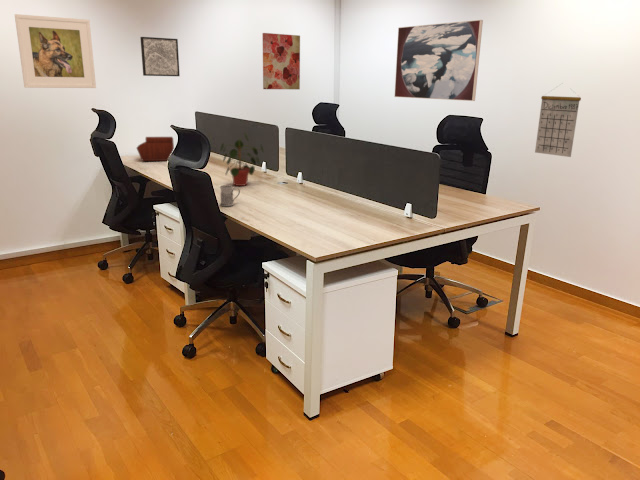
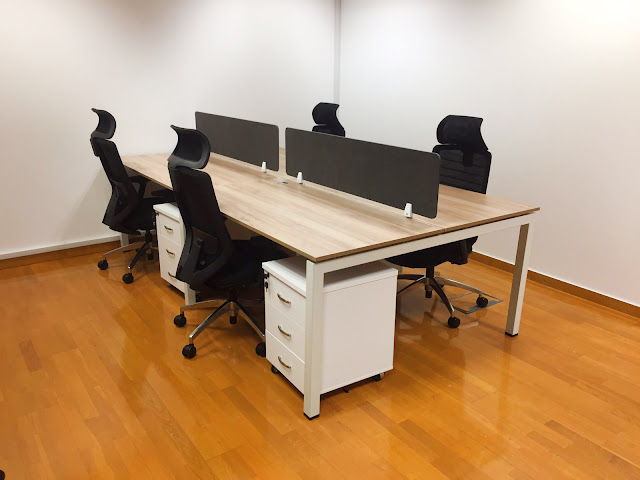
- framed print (434, 62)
- wall art (281, 62)
- calendar (557, 119)
- wall art (160, 57)
- mug (230, 195)
- sewing box (155, 147)
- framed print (57, 53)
- potted plant (242, 159)
